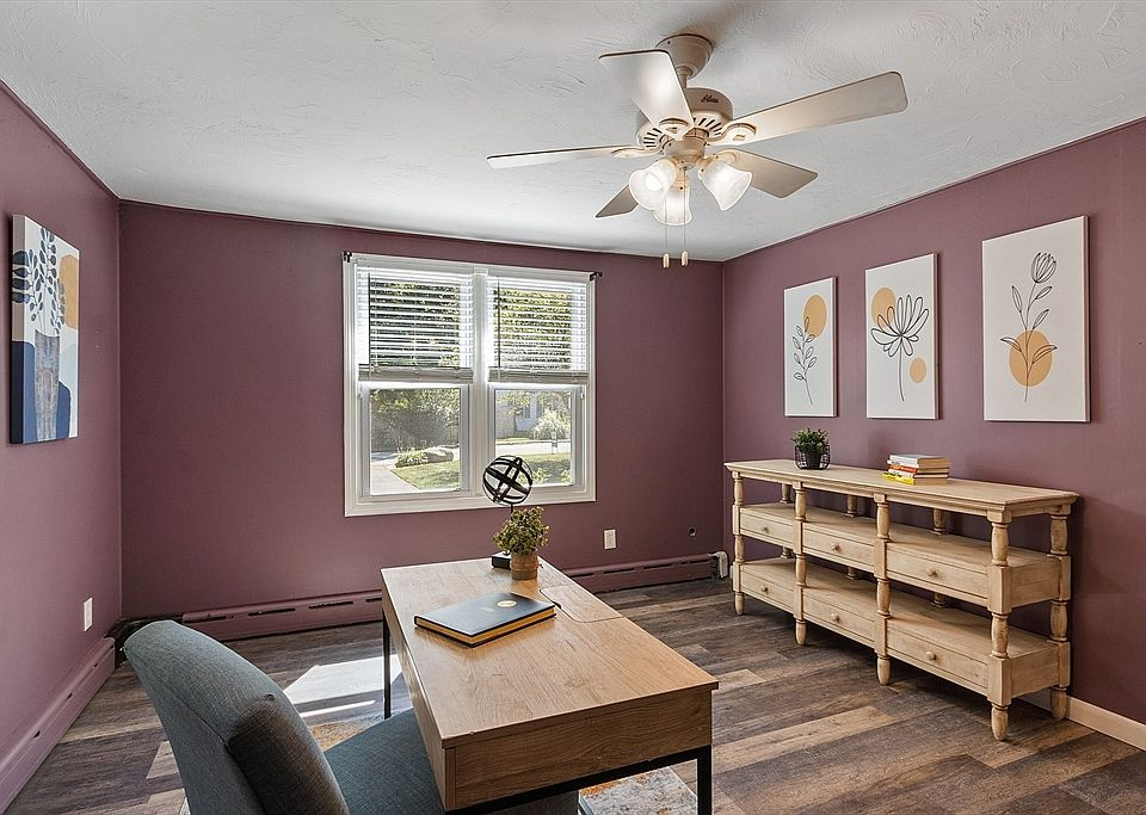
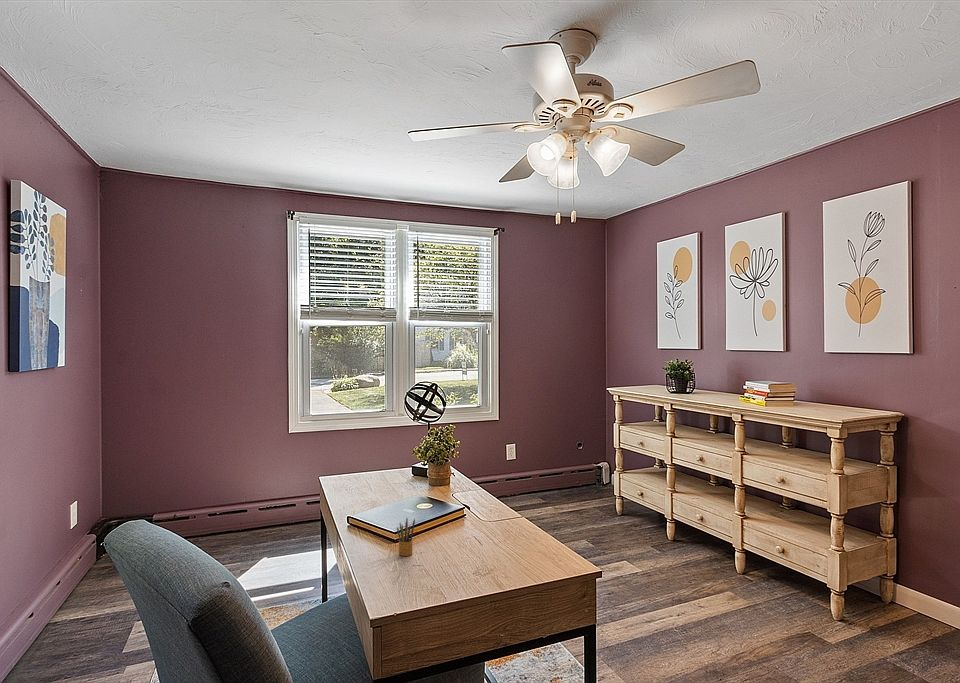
+ pencil box (406, 537)
